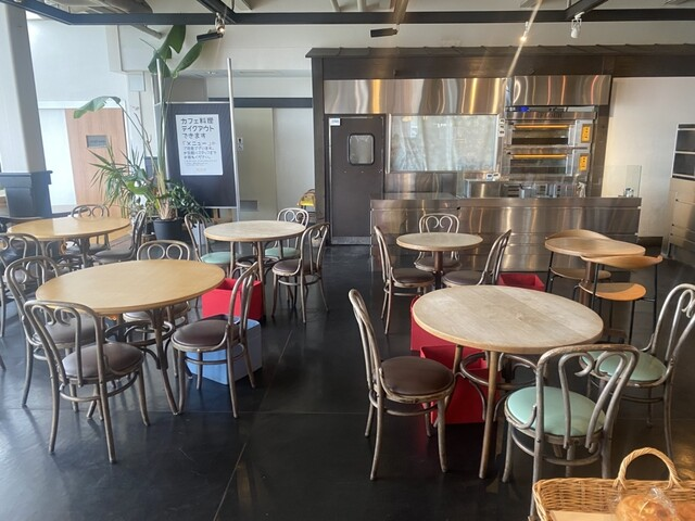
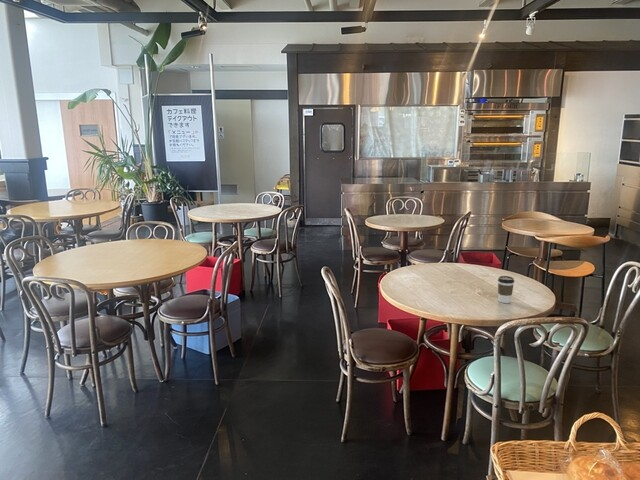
+ coffee cup (505, 289)
